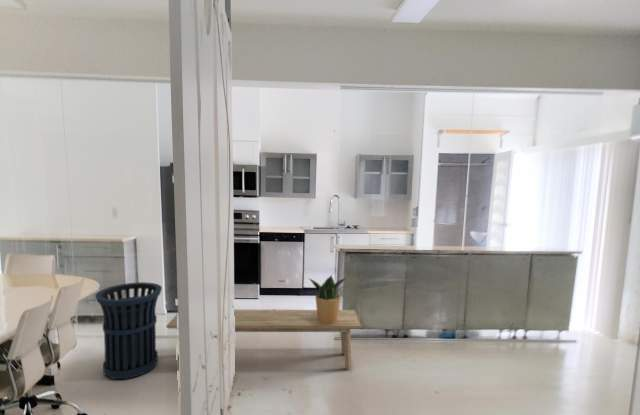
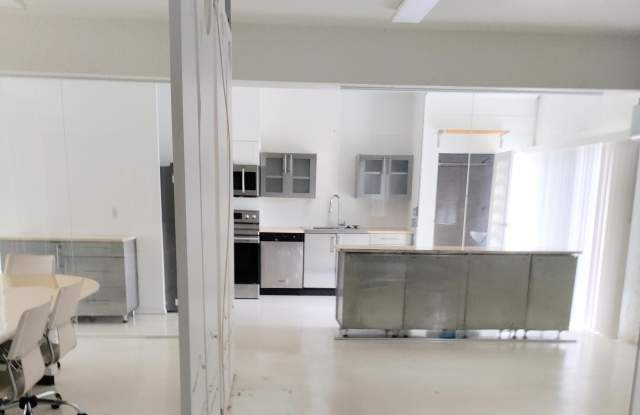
- potted plant (327, 298)
- trash can (130, 329)
- bench (267, 331)
